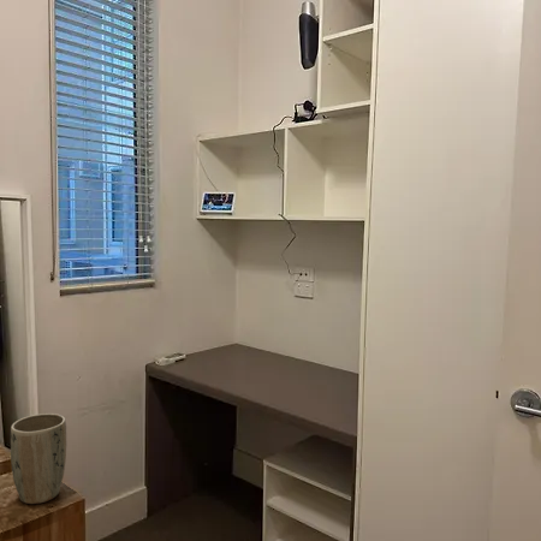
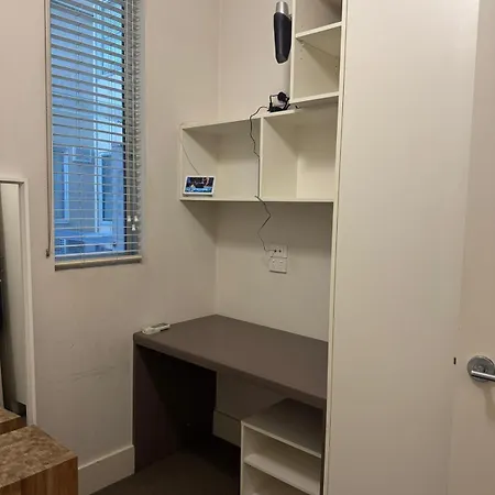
- plant pot (38, 458)
